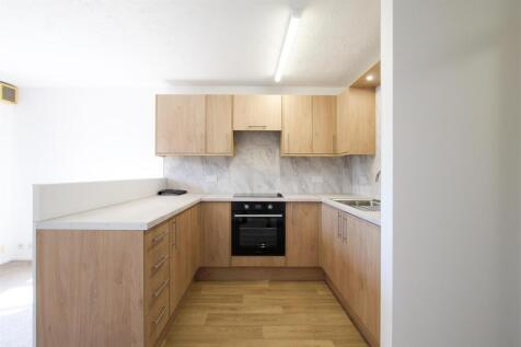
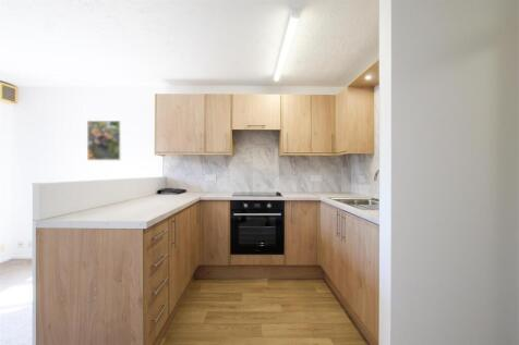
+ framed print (104, 140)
